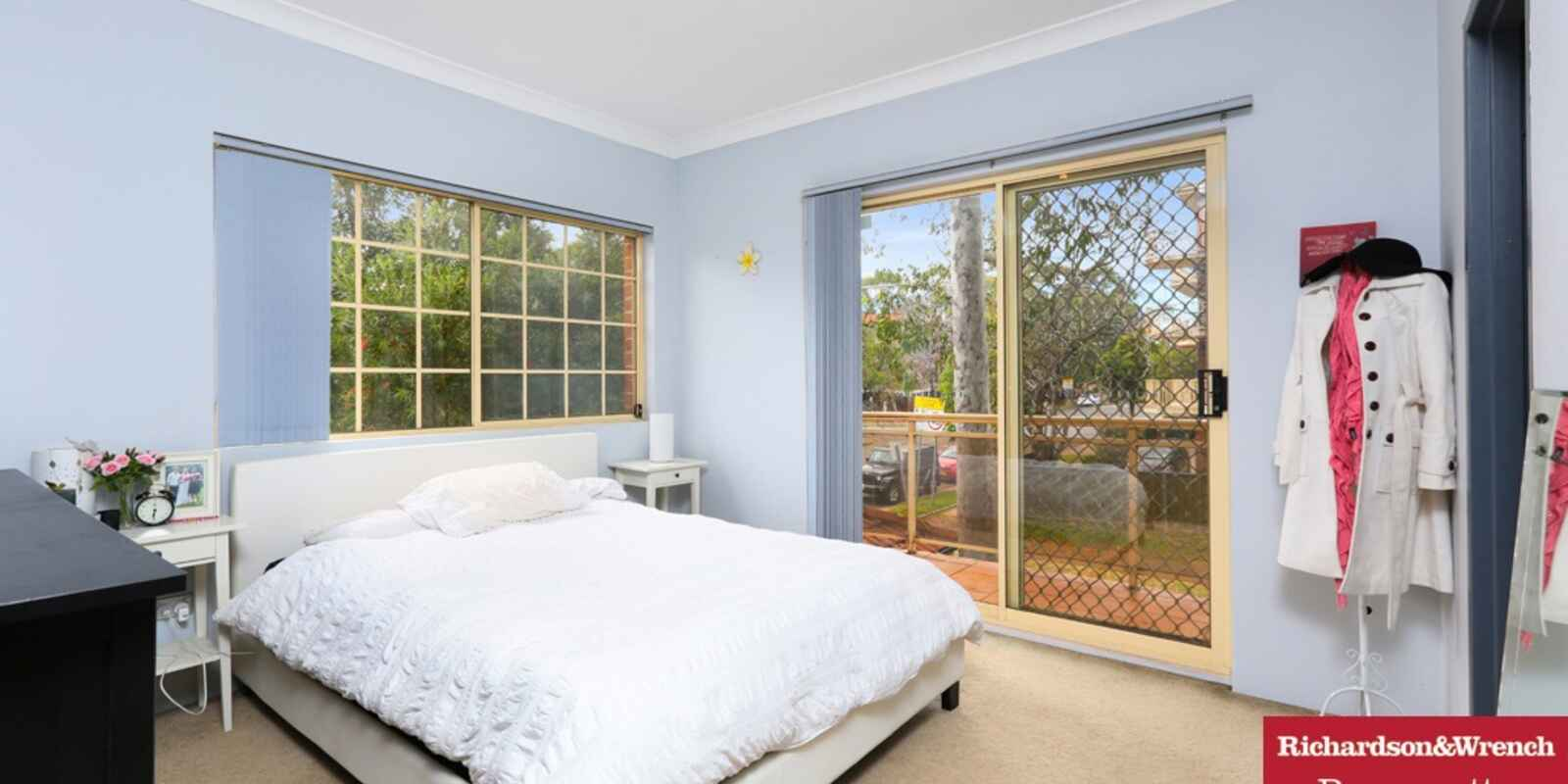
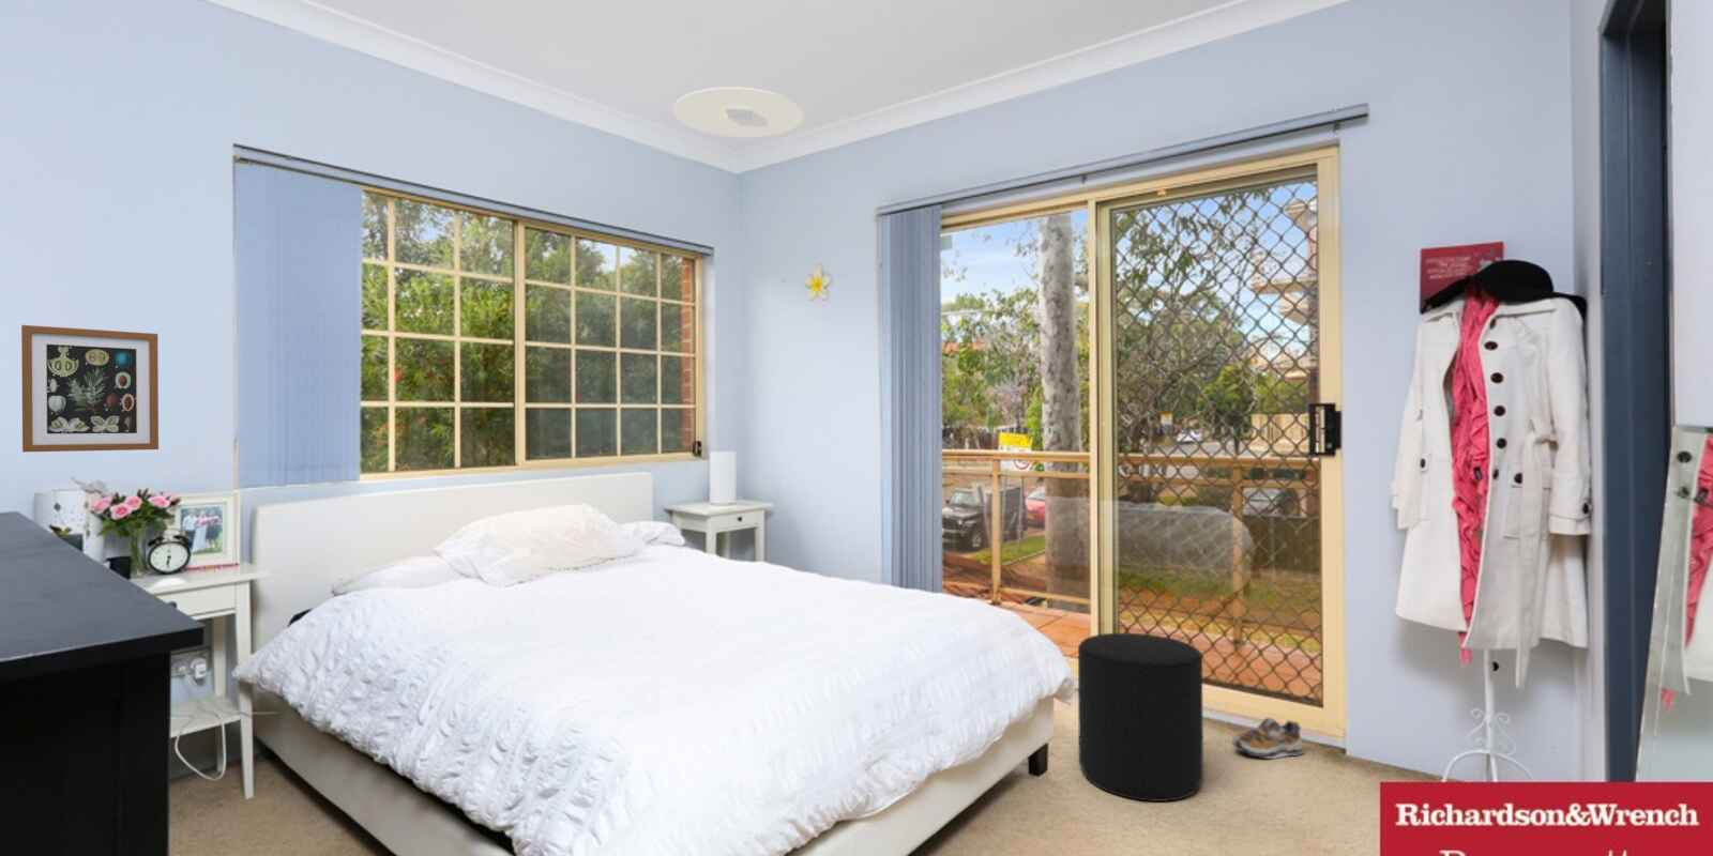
+ wall art (93, 390)
+ stool (1139, 709)
+ shoe (1267, 735)
+ ceiling light (739, 108)
